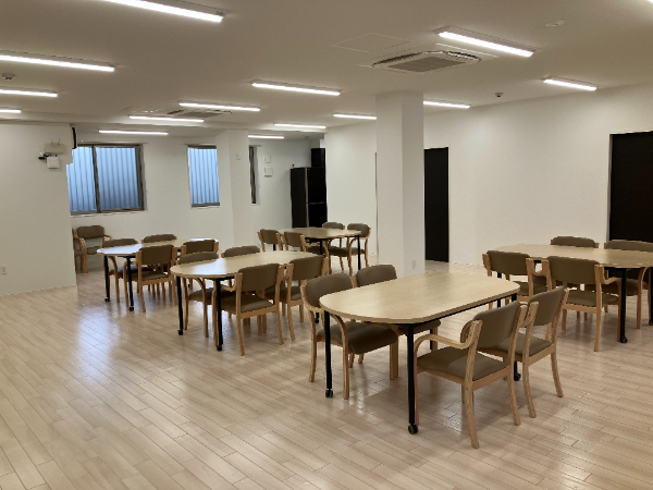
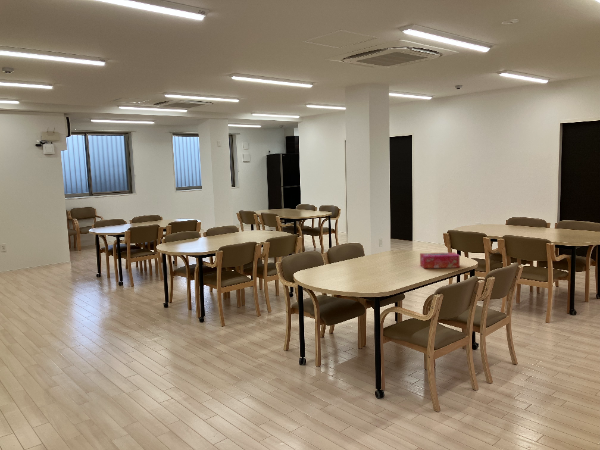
+ tissue box (439, 260)
